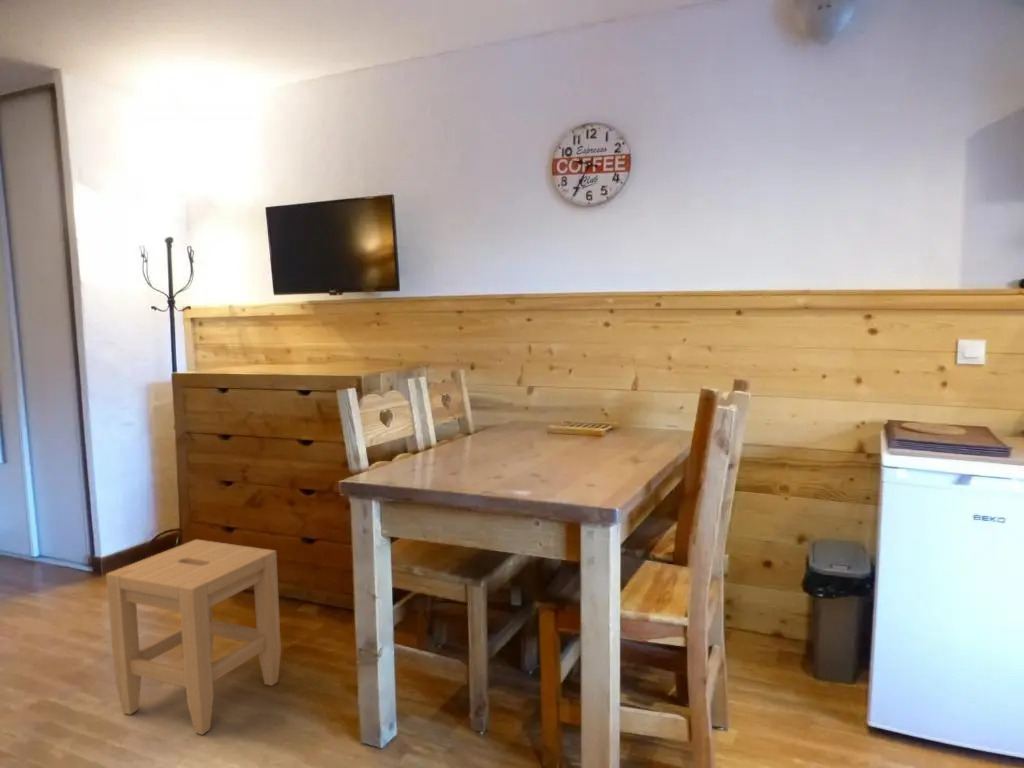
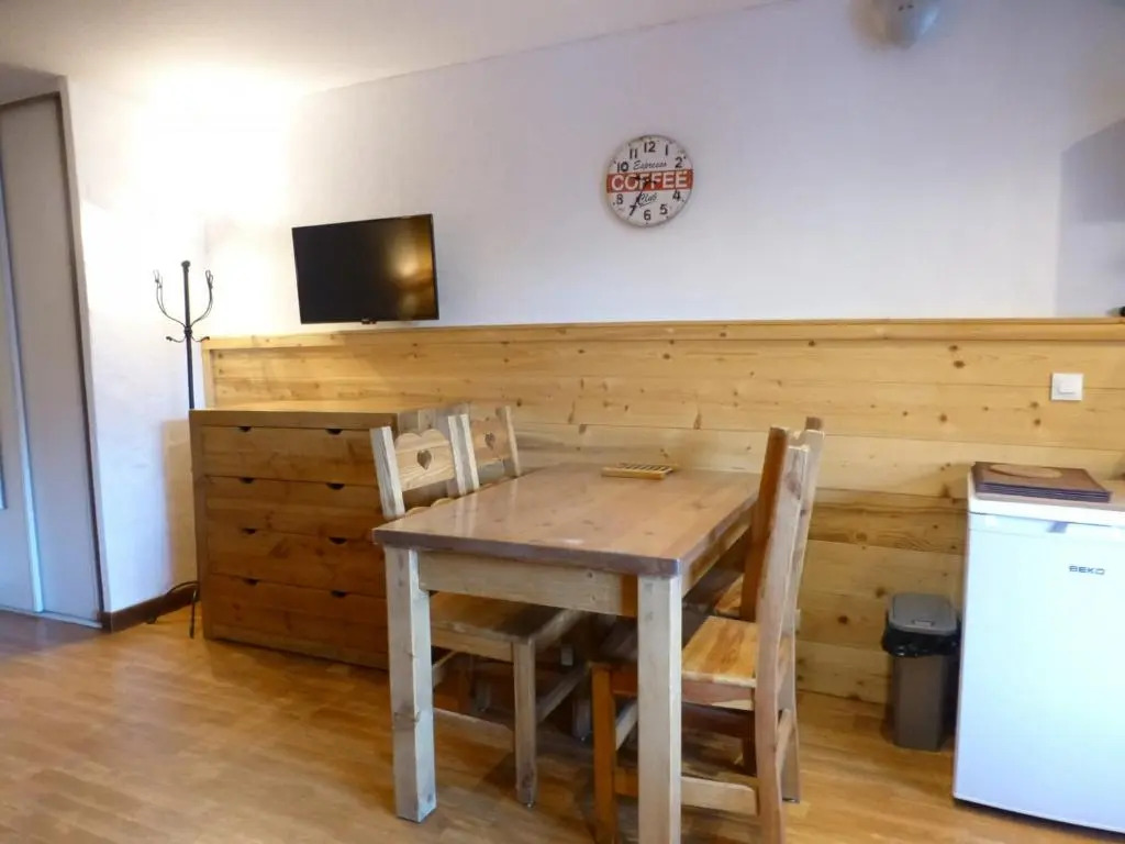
- stool (199, 629)
